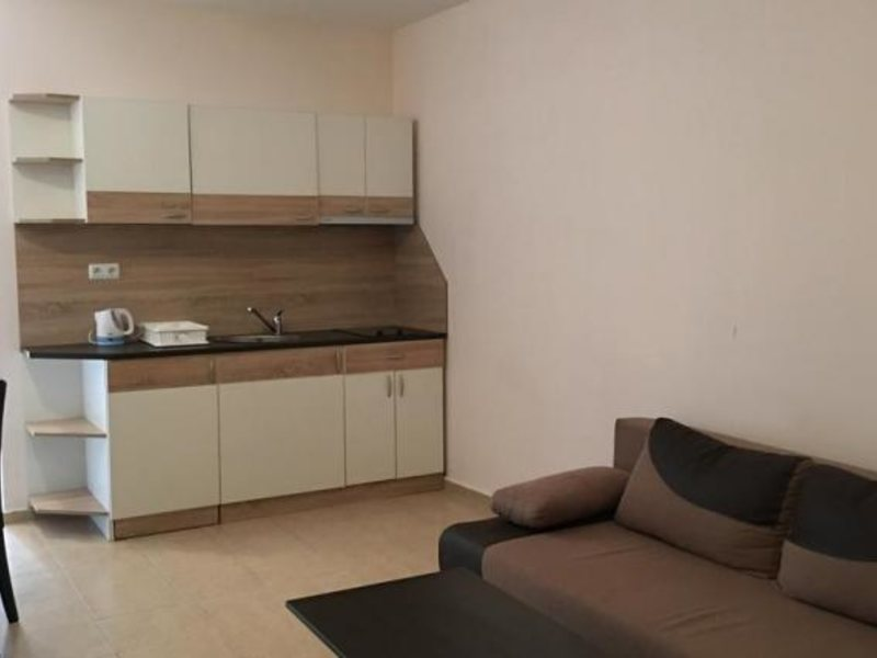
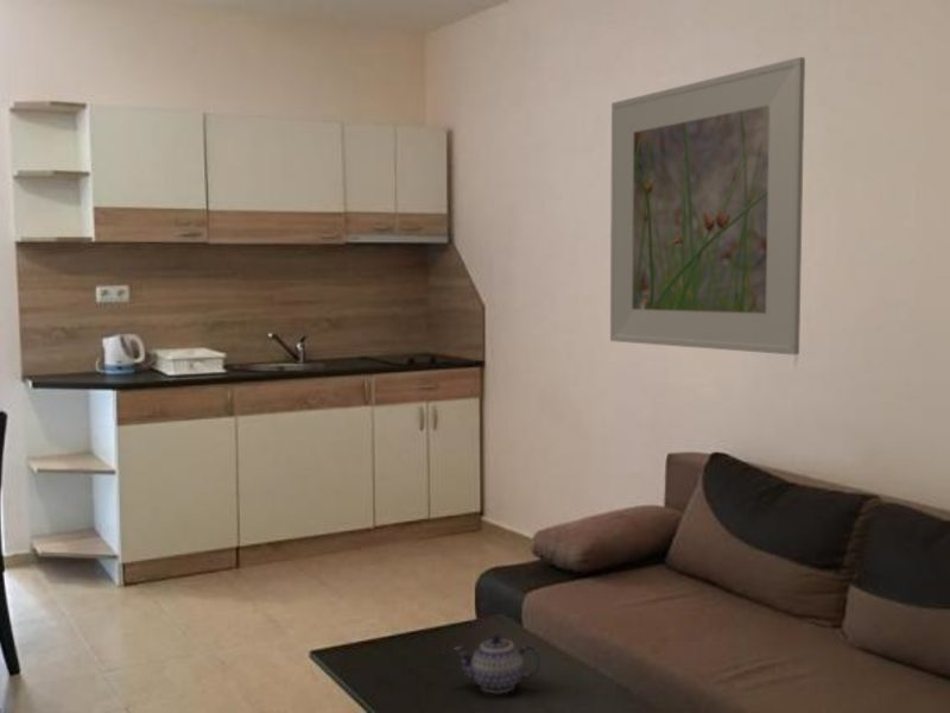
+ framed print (696, 215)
+ teapot (496, 661)
